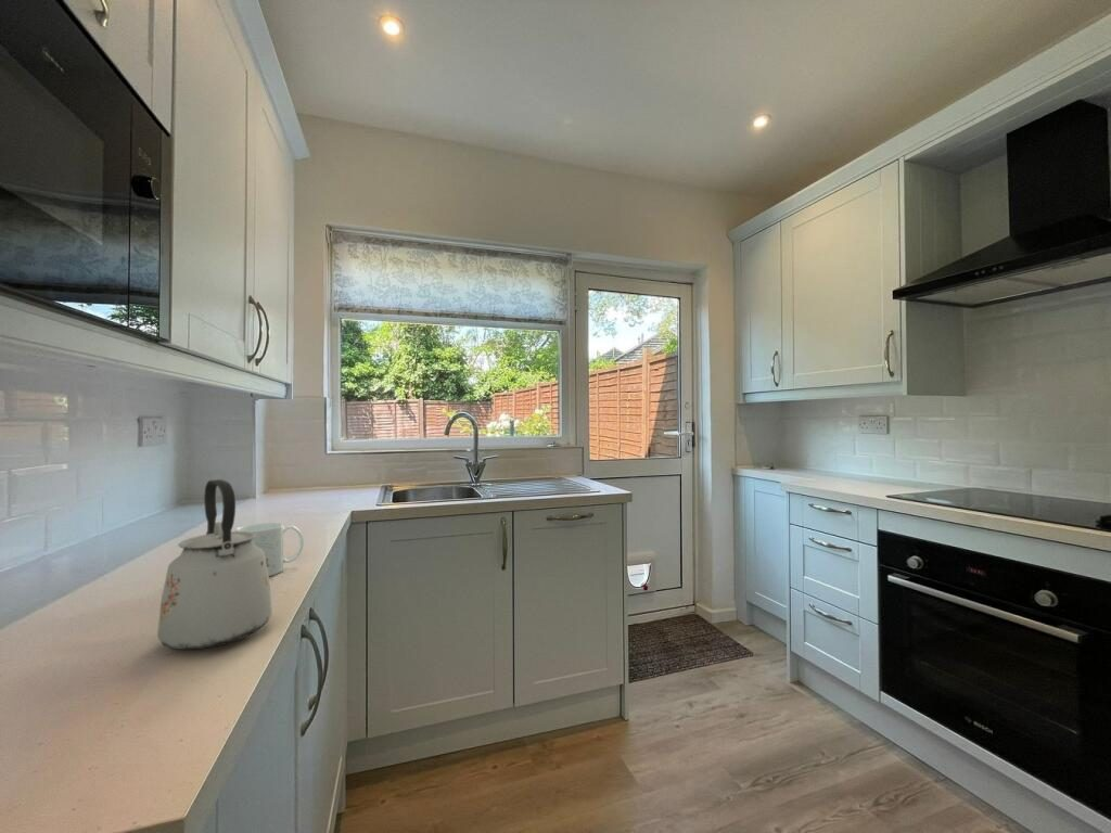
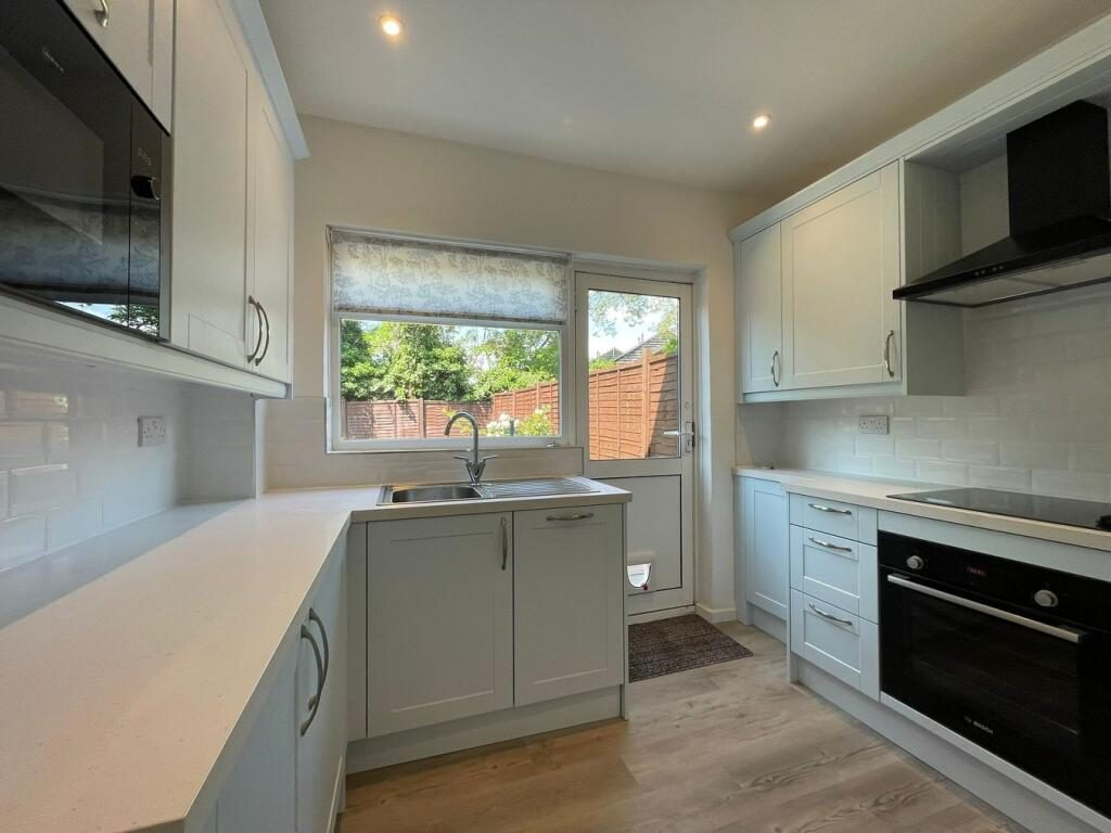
- kettle (215, 554)
- mug (270, 548)
